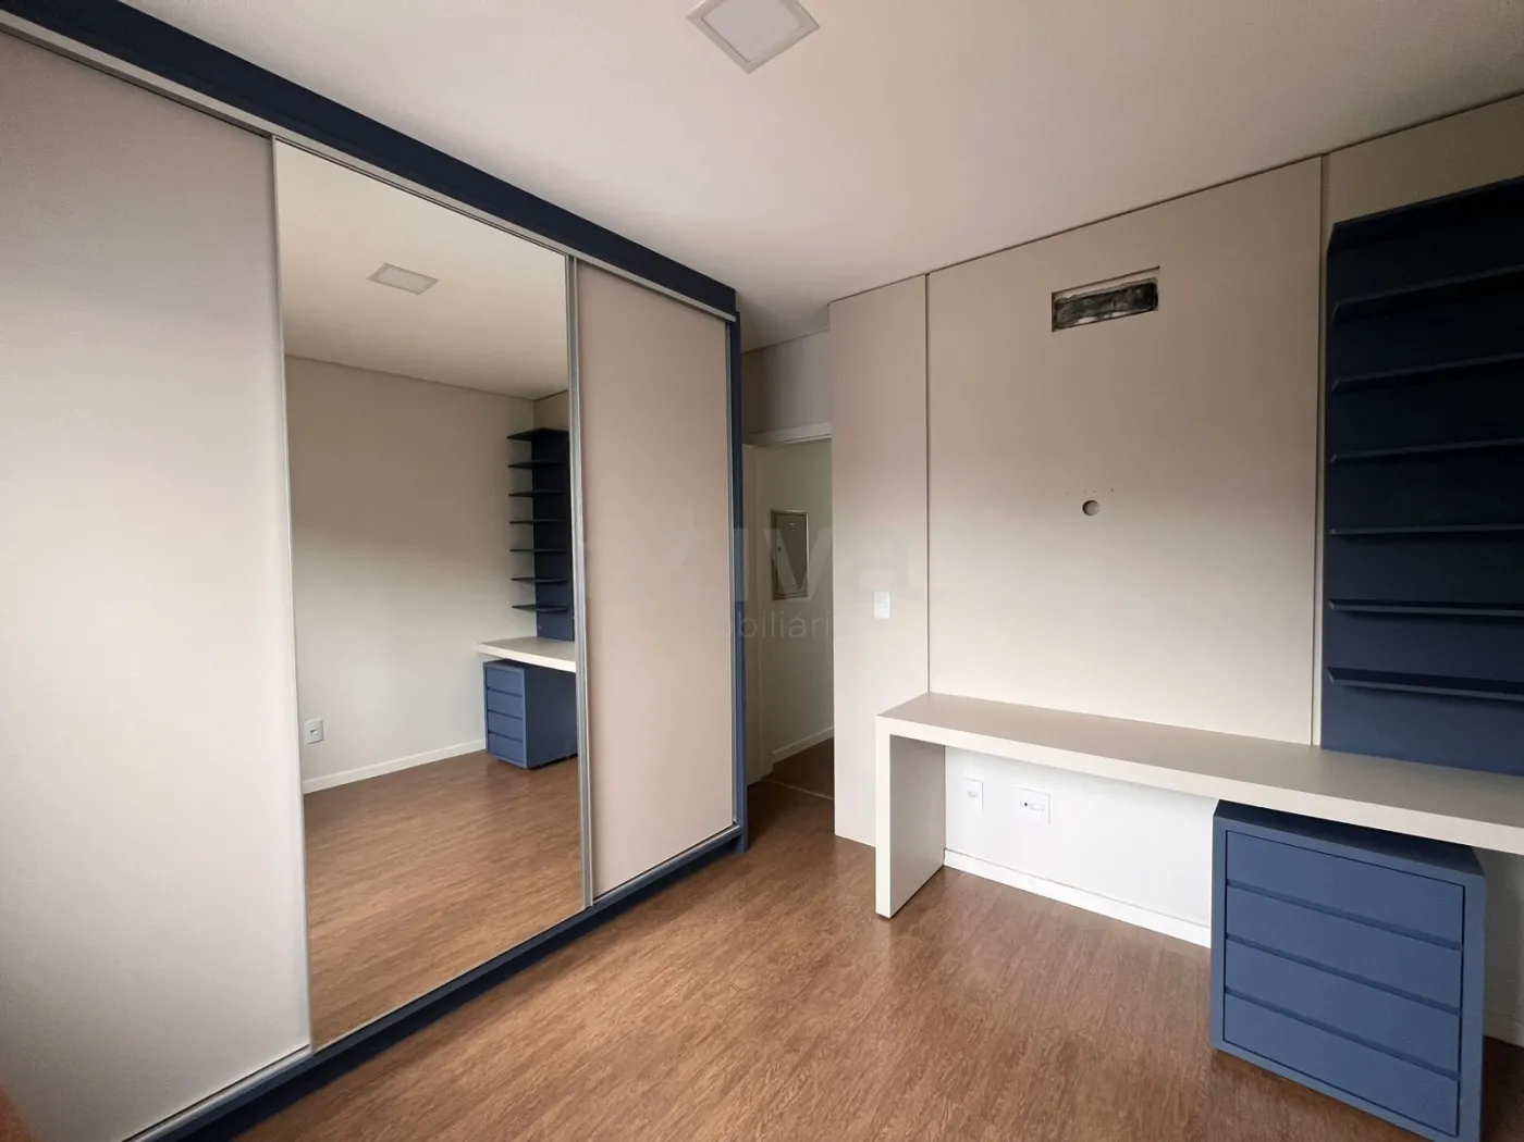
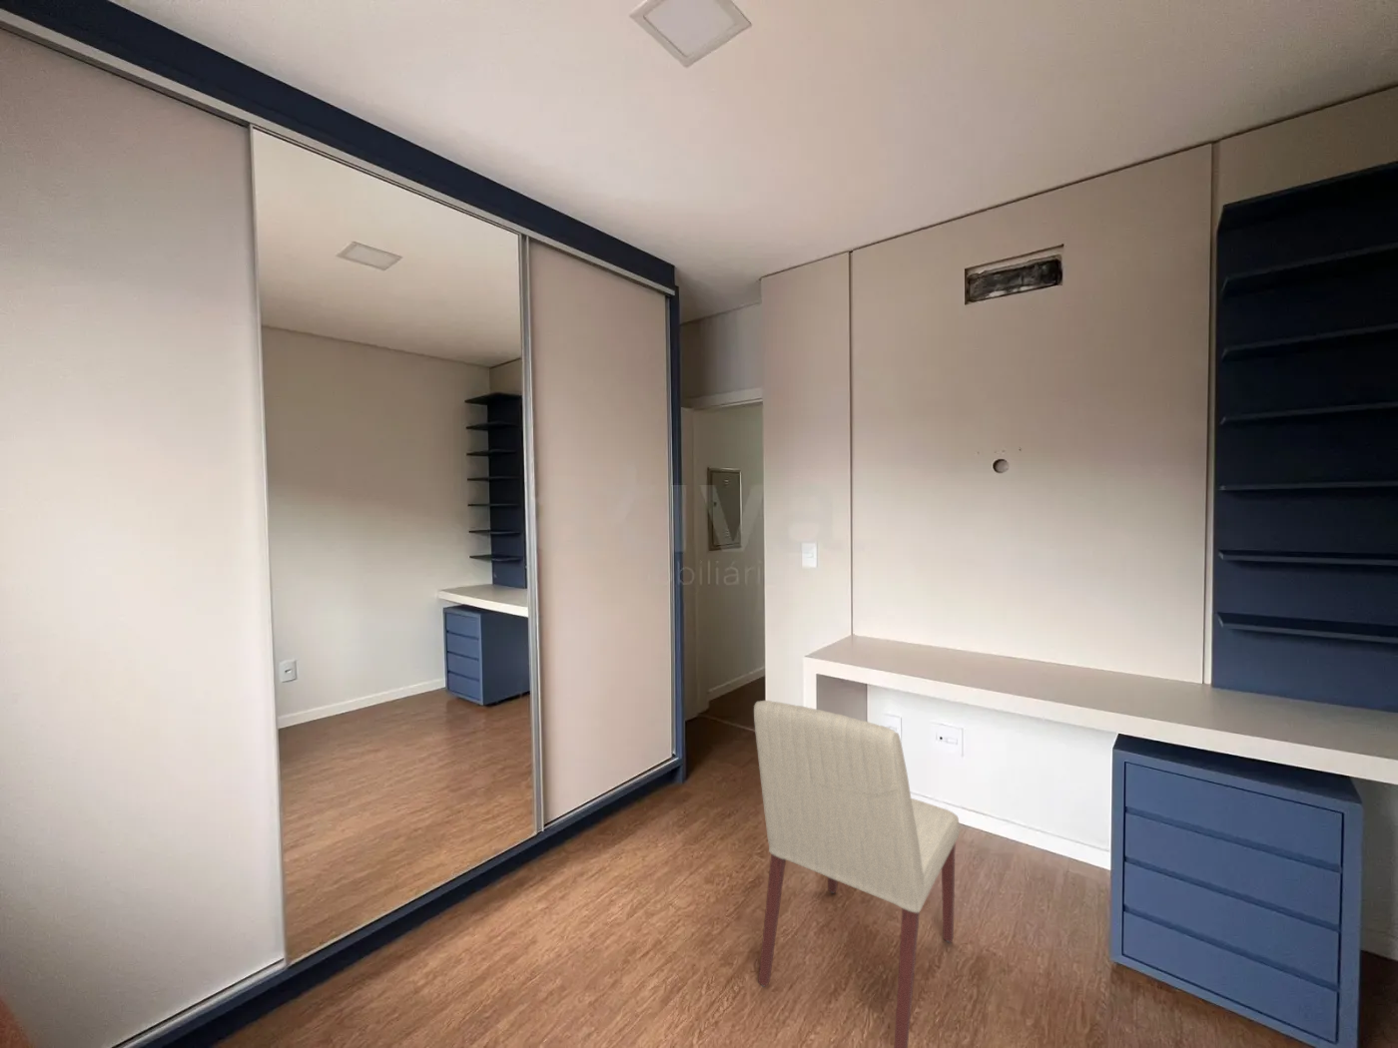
+ chair (858, 825)
